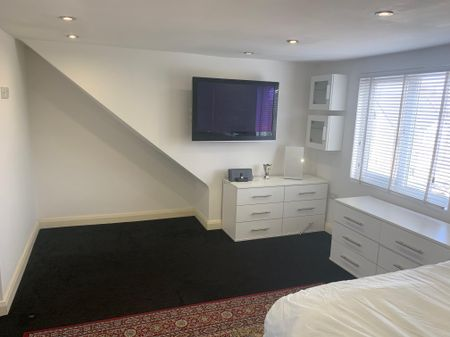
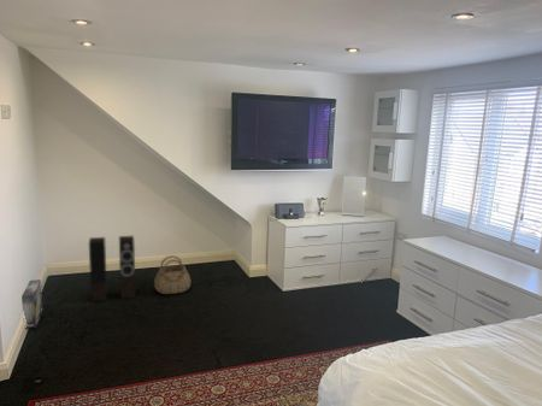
+ stereo (119, 266)
+ box (33, 302)
+ basket (172, 273)
